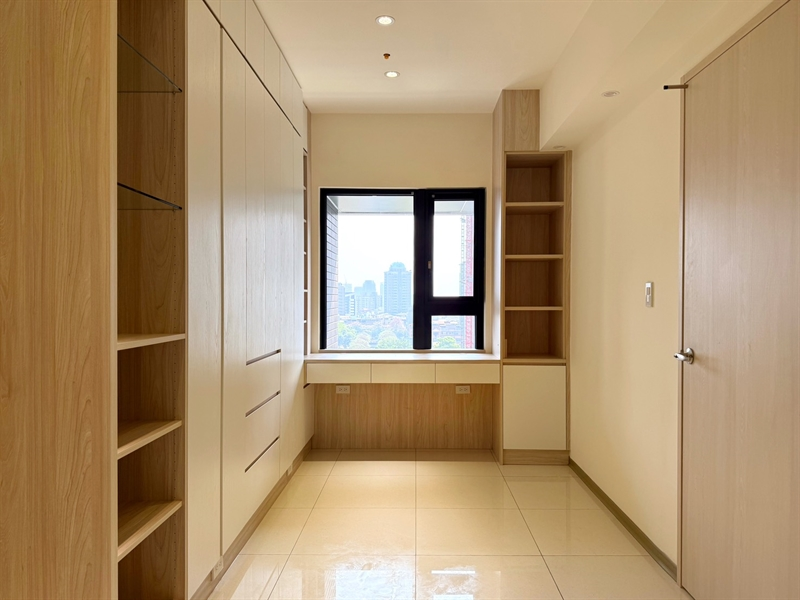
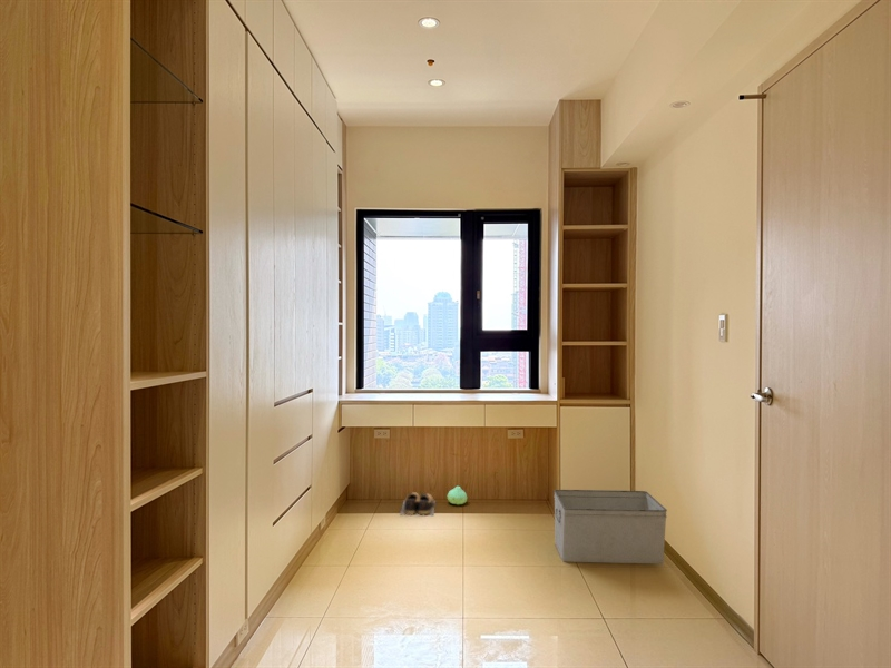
+ storage bin (607, 525)
+ shoes (418, 500)
+ plush toy (457, 494)
